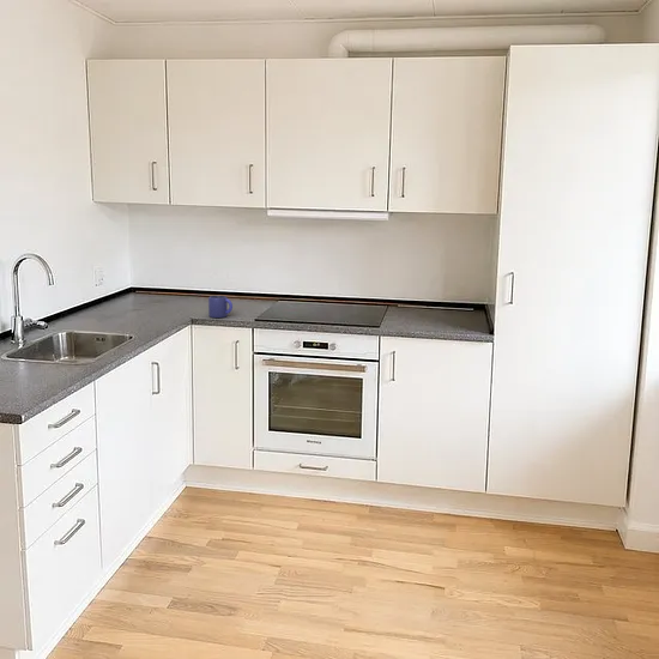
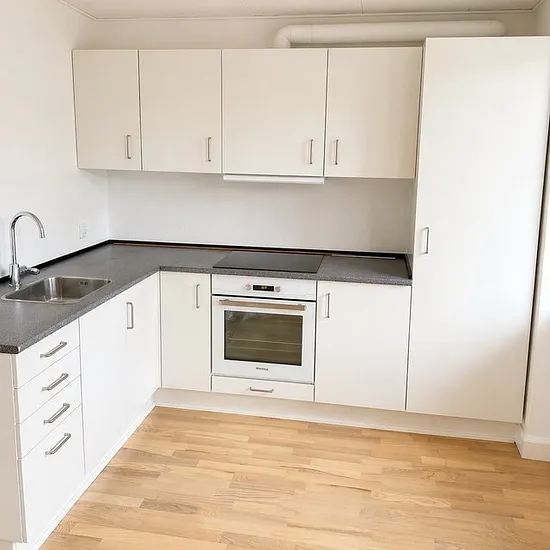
- mug (220, 306)
